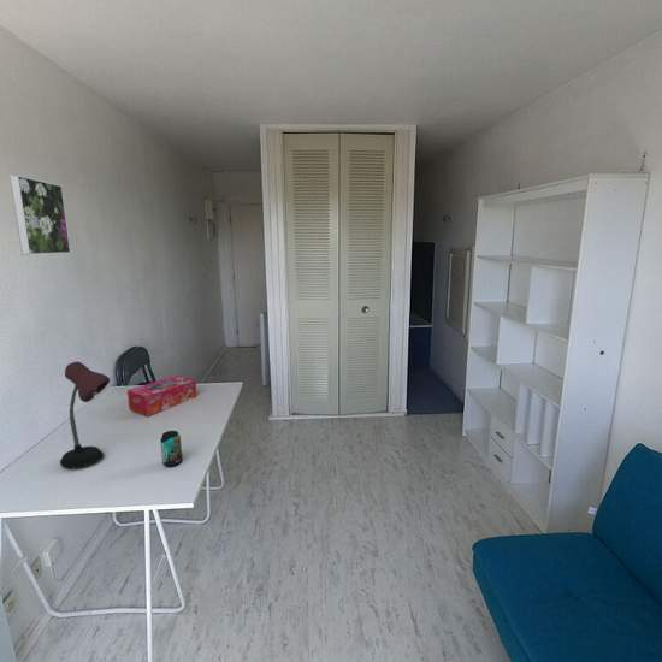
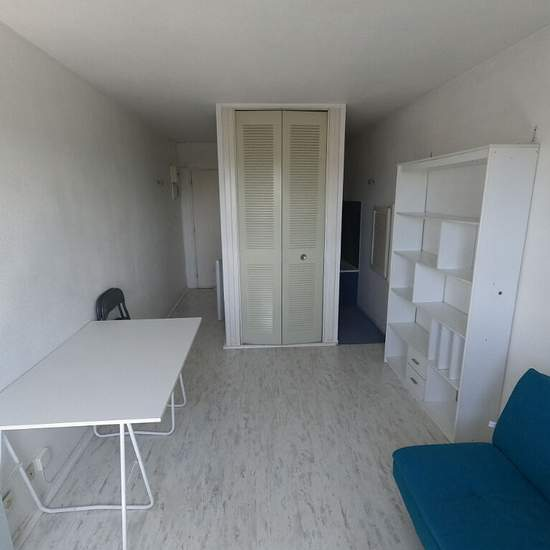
- beverage can (171, 448)
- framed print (42, 218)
- tissue box (162, 394)
- desk lamp (73, 416)
